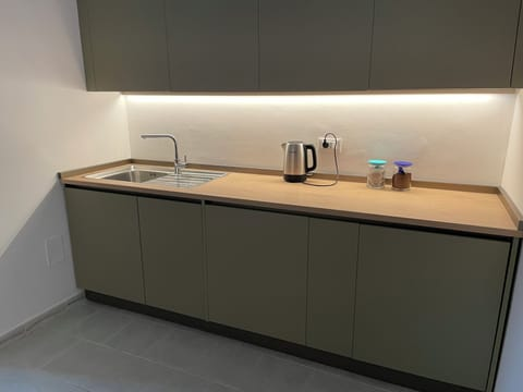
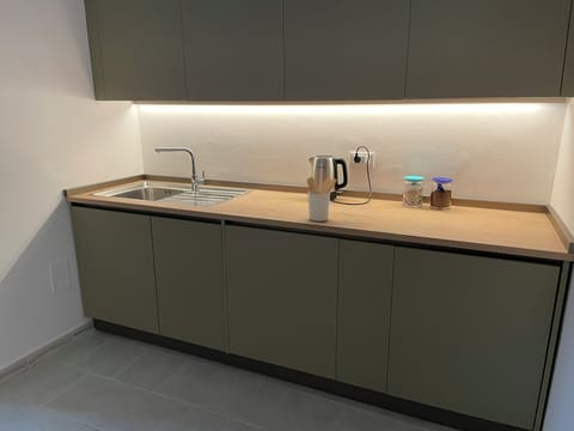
+ utensil holder (322, 198)
